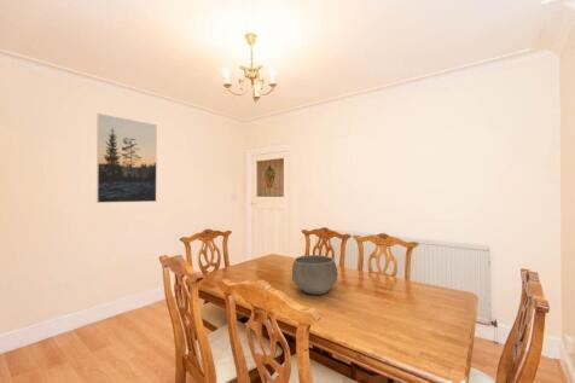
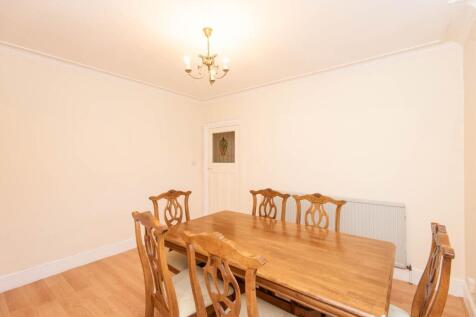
- bowl (314, 274)
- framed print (128, 161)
